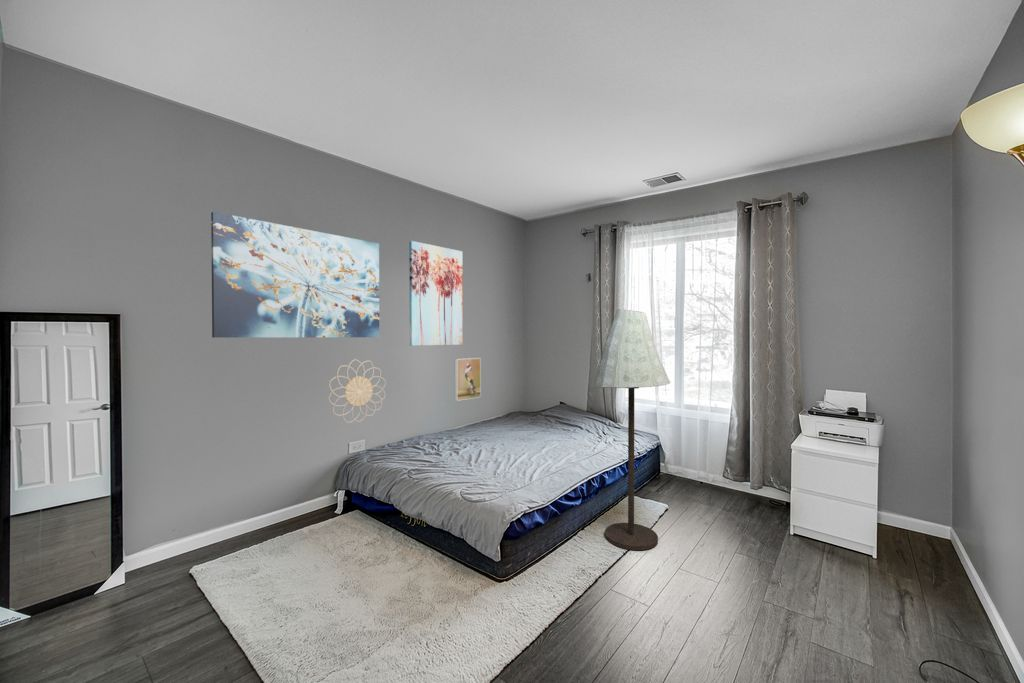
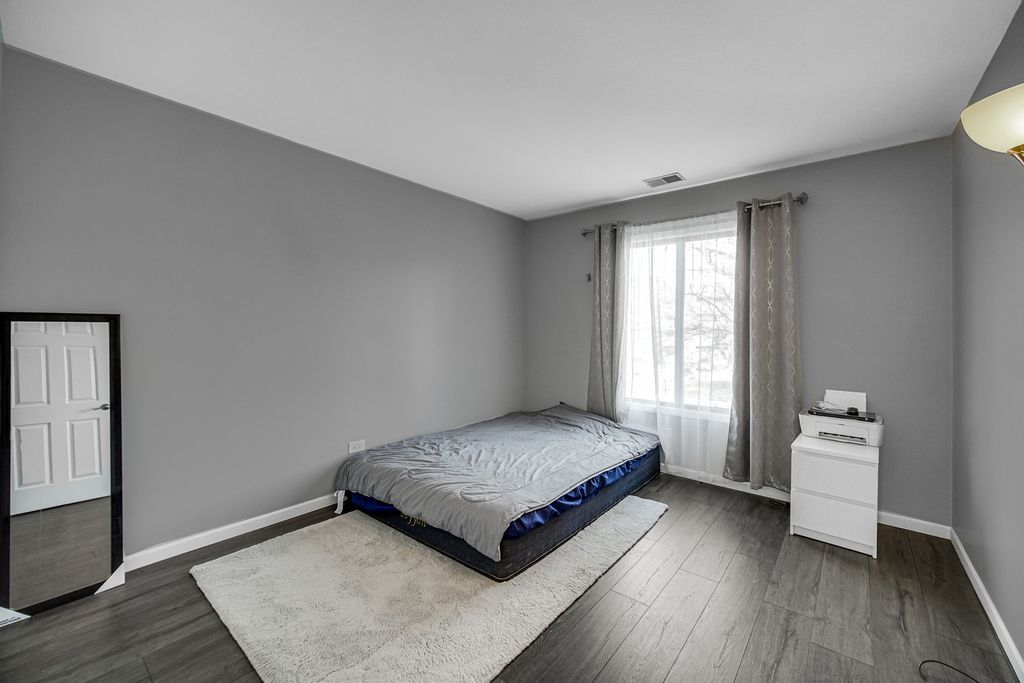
- decorative wall piece (358, 390)
- wall art (437, 295)
- floor lamp (631, 423)
- wall art (307, 283)
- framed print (468, 378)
